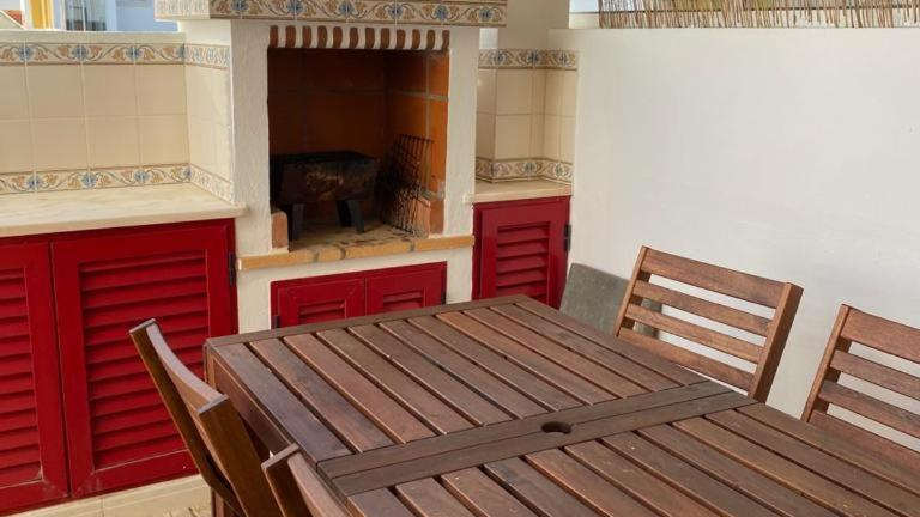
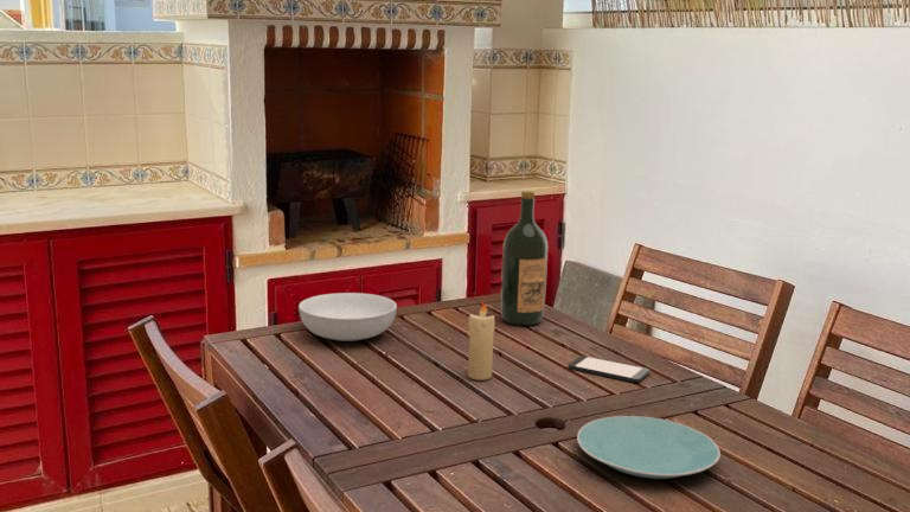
+ smartphone (608, 369)
+ serving bowl (347, 319)
+ candle (480, 339)
+ wine bottle (525, 257)
+ plate (647, 449)
